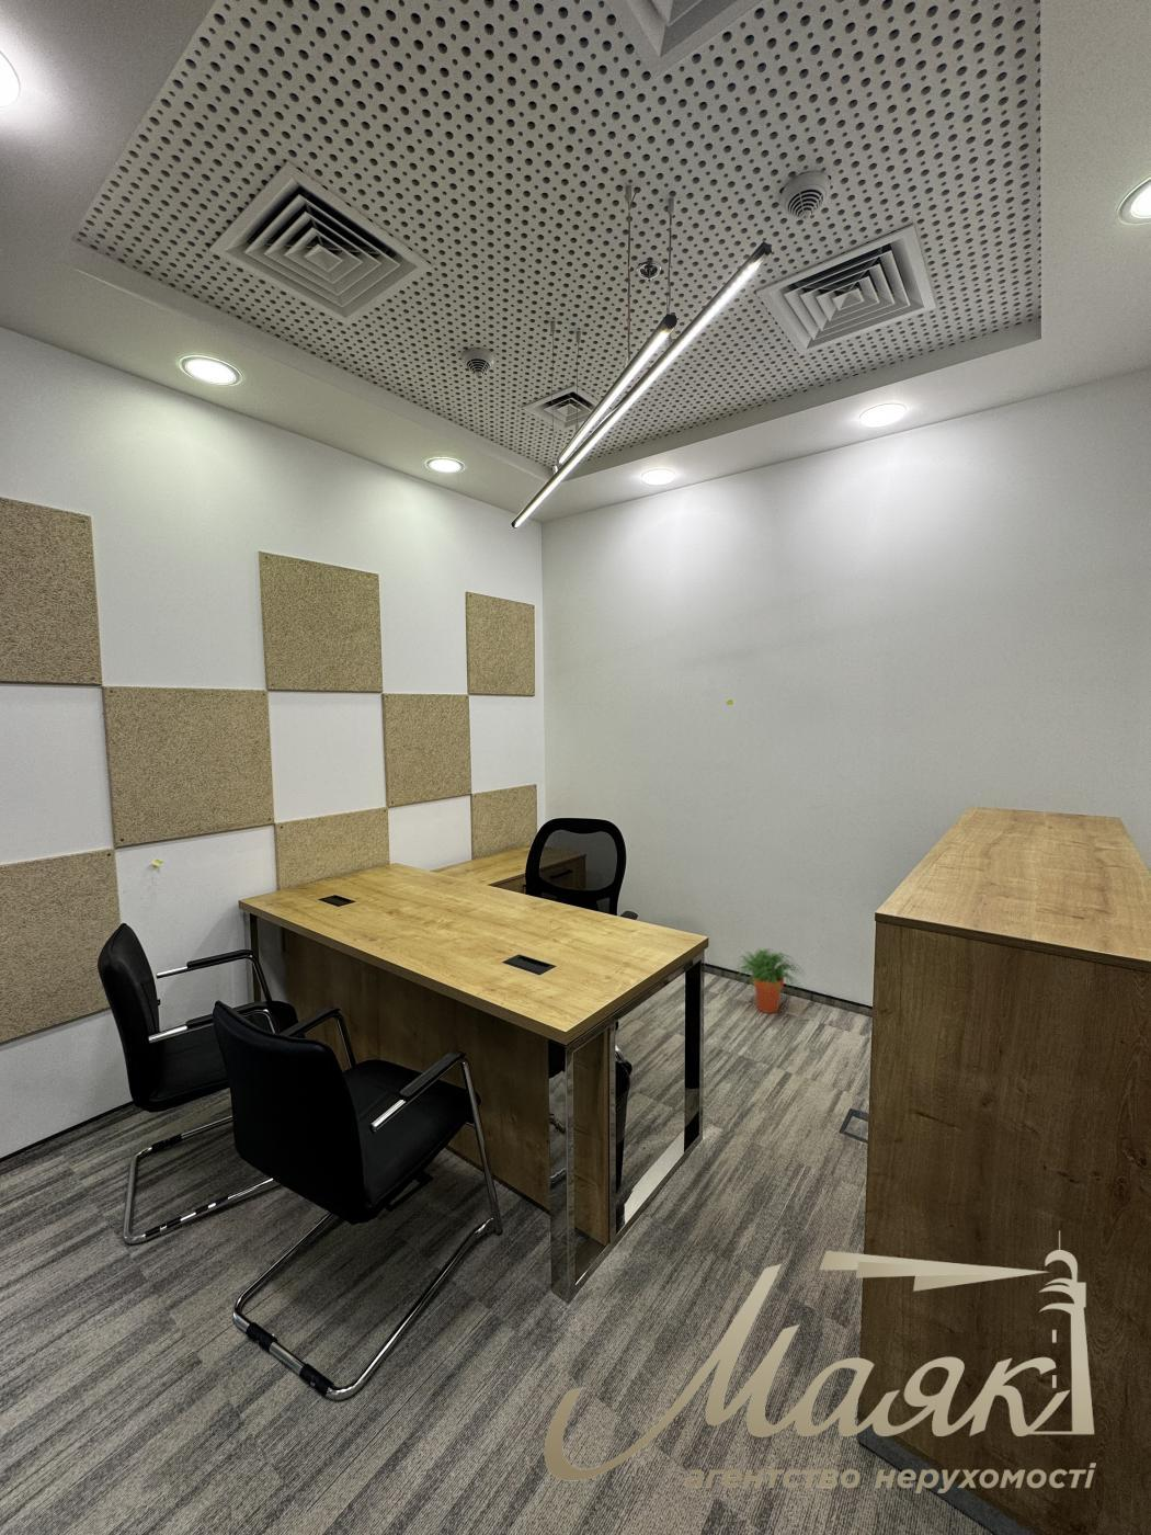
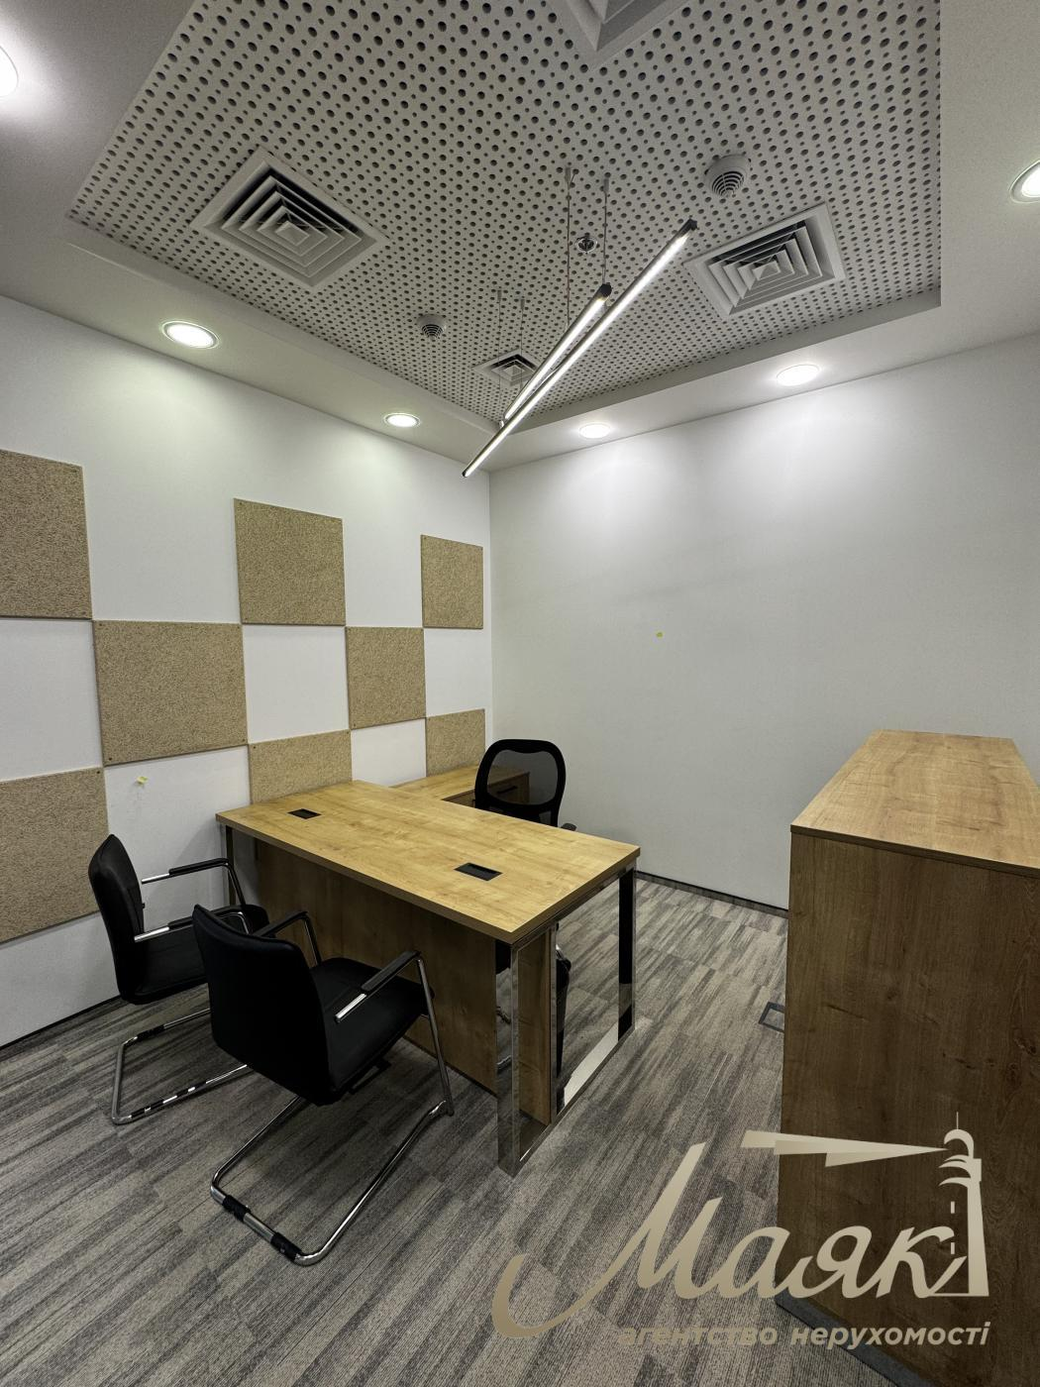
- potted plant (768, 980)
